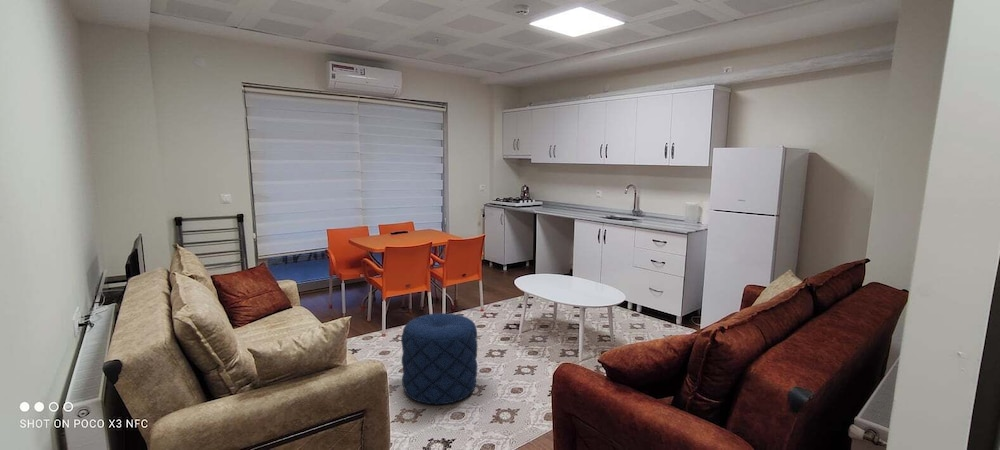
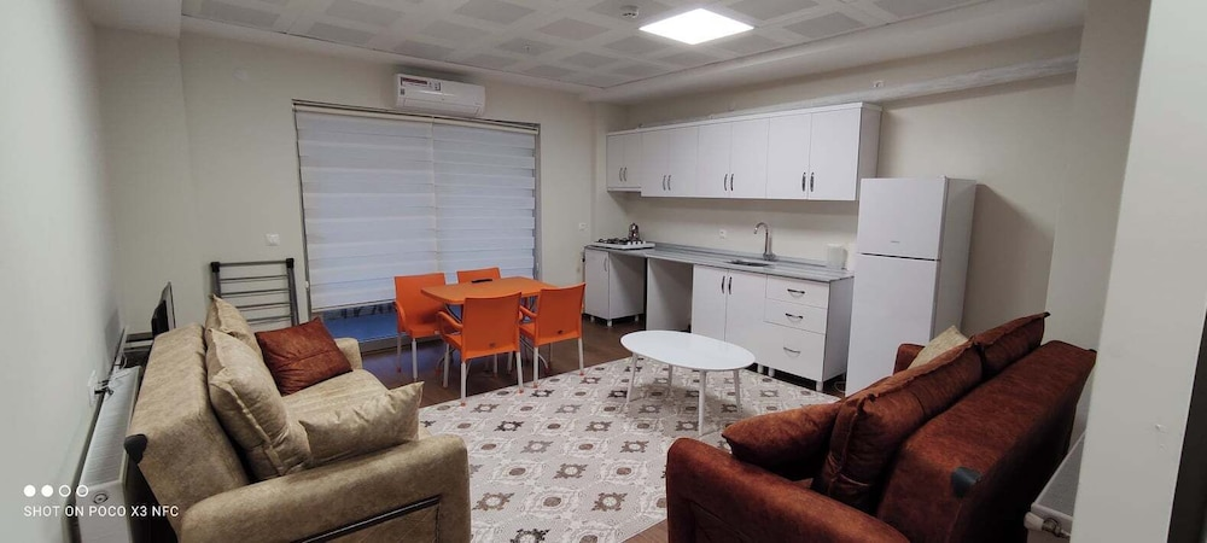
- pouf (440, 354)
